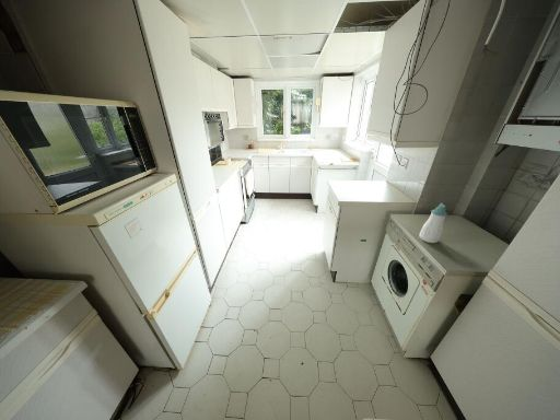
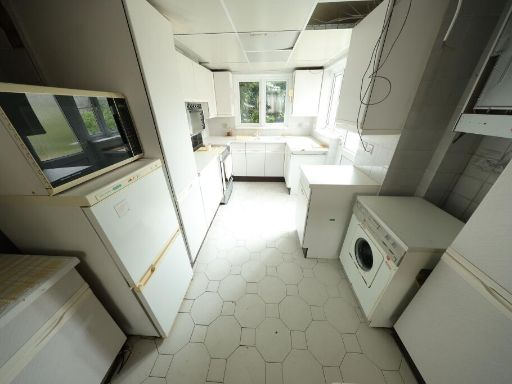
- soap bottle (434, 222)
